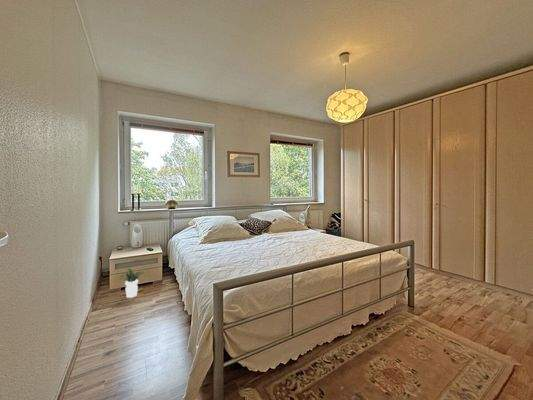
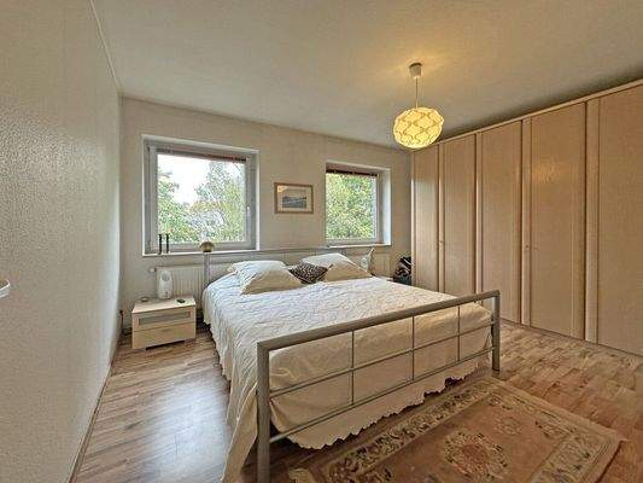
- potted plant (131, 282)
